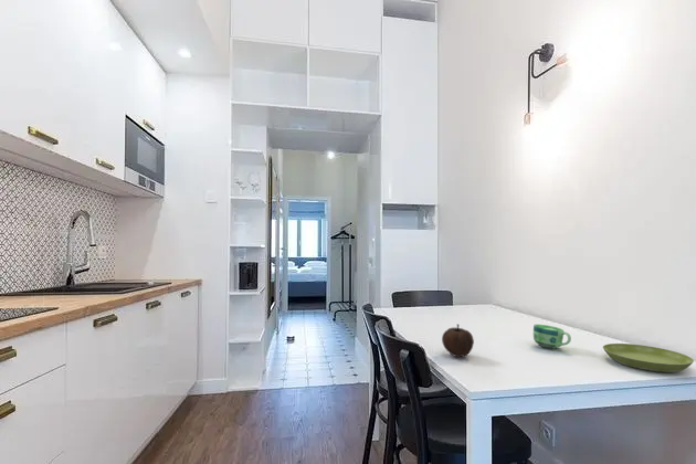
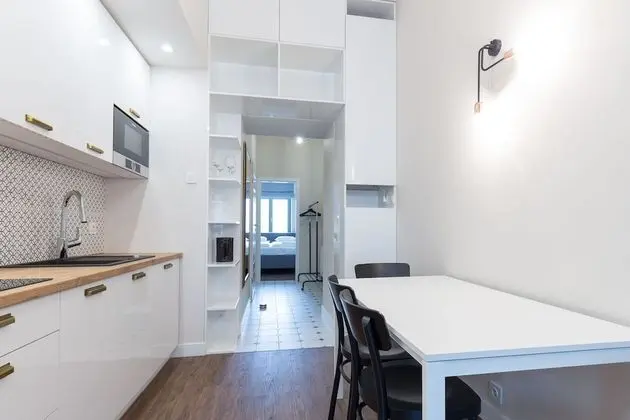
- fruit (457, 339)
- saucer (645, 358)
- cup (552, 337)
